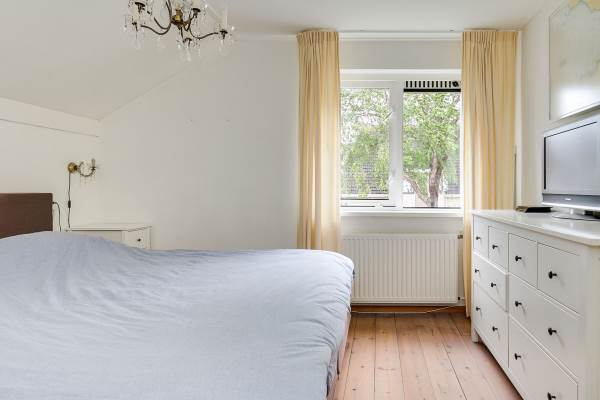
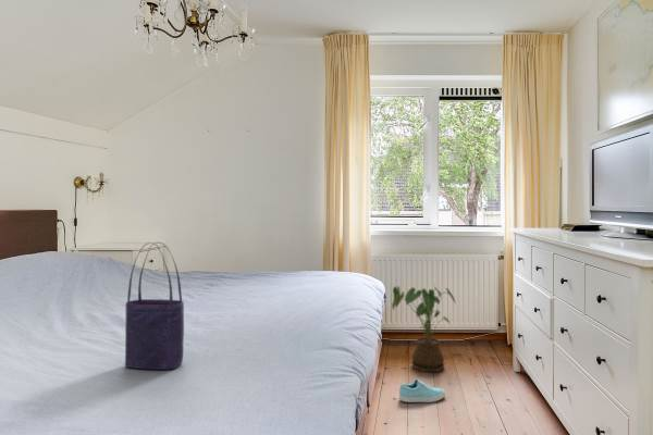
+ house plant (422, 324)
+ tote bag (155, 303)
+ sneaker (422, 389)
